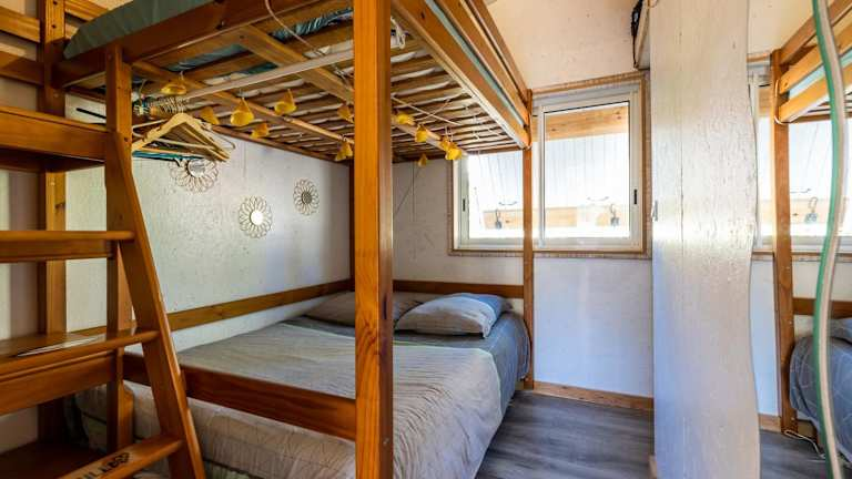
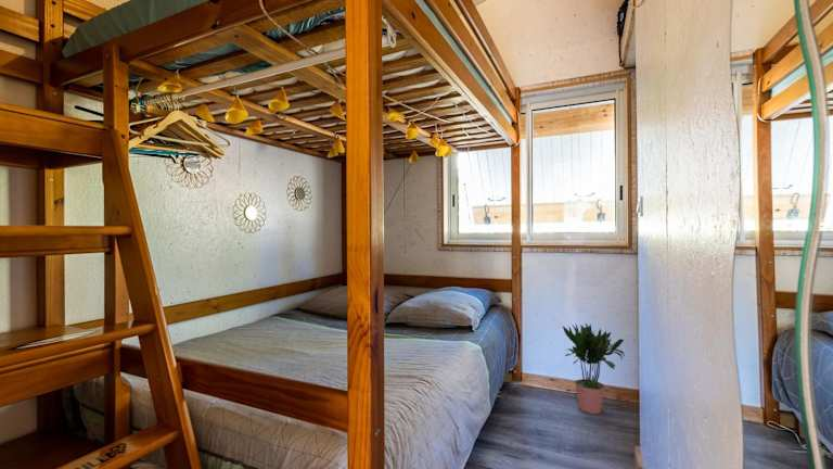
+ potted plant (593, 365)
